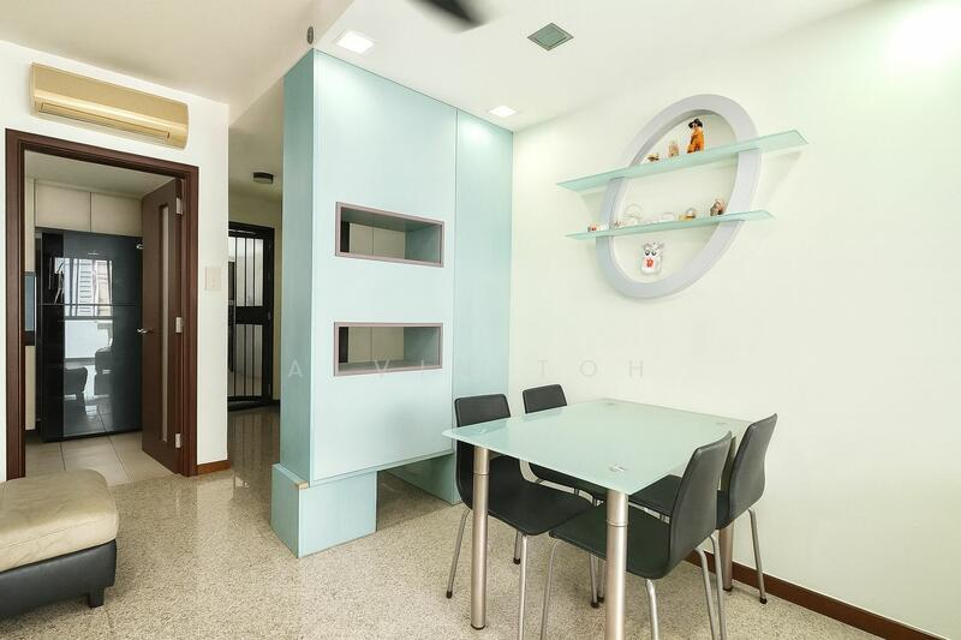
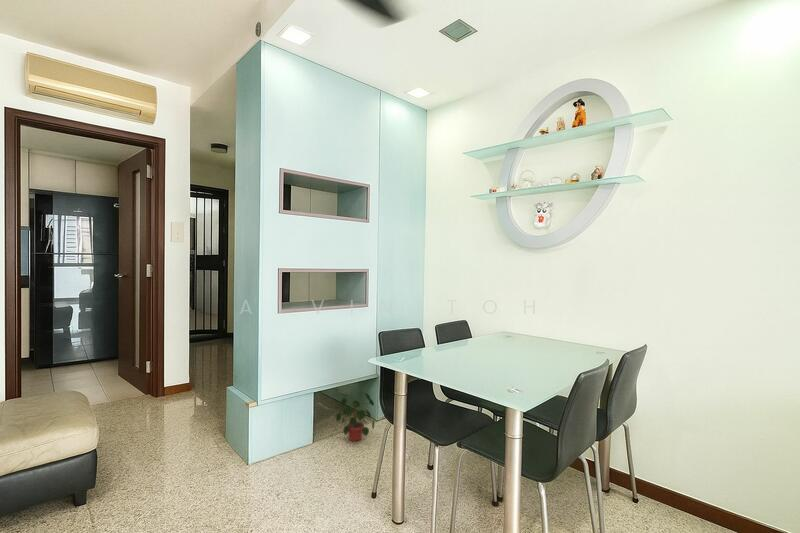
+ potted plant (358, 415)
